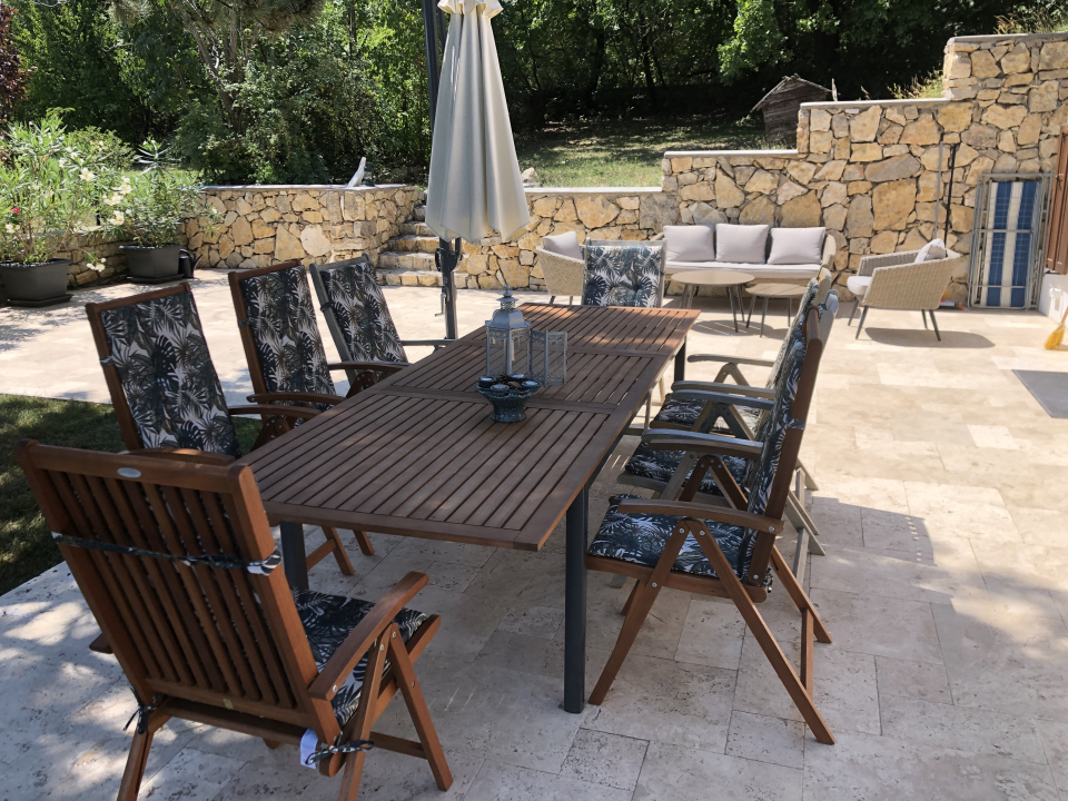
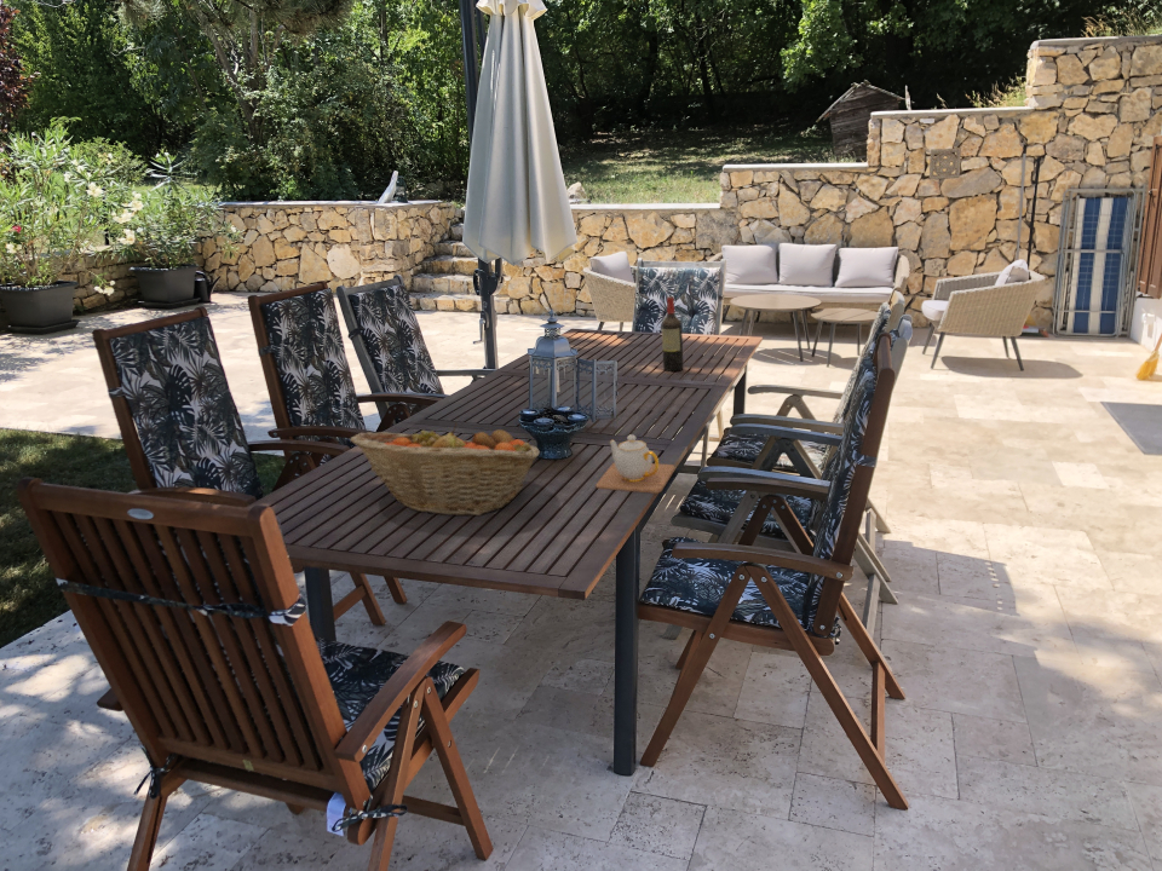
+ teapot (634, 456)
+ wine bottle (672, 333)
+ fruit basket (447, 458)
+ wall ornament (945, 163)
